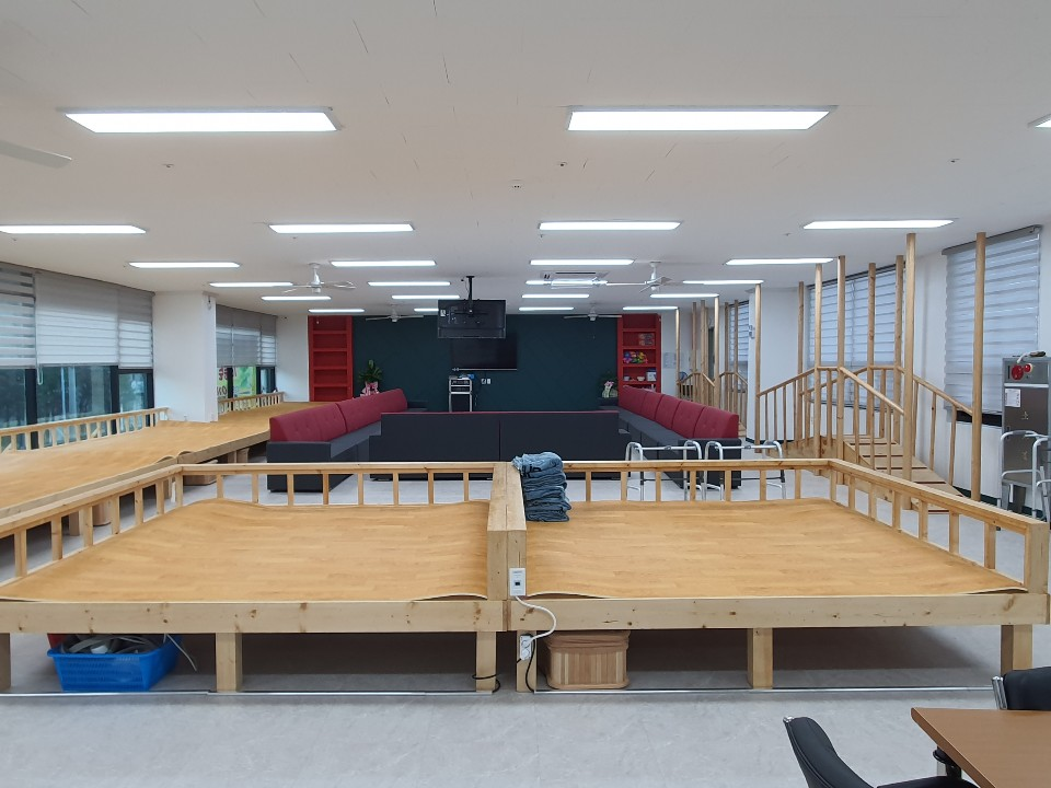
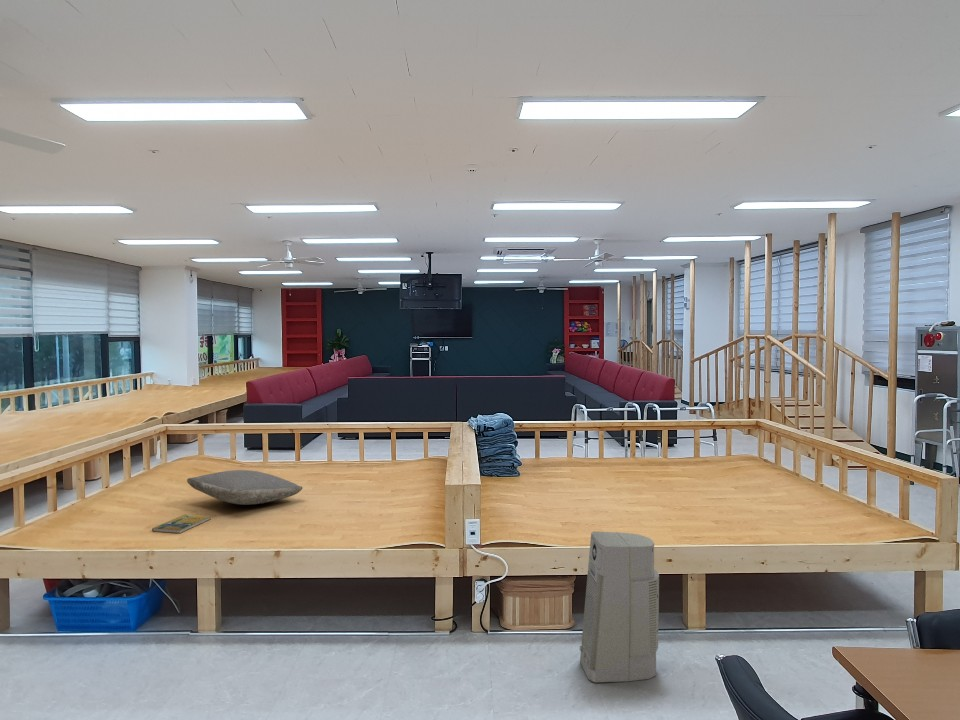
+ pillow (245, 487)
+ booklet (182, 523)
+ air purifier (620, 603)
